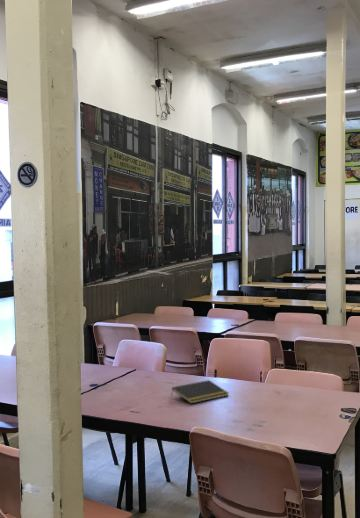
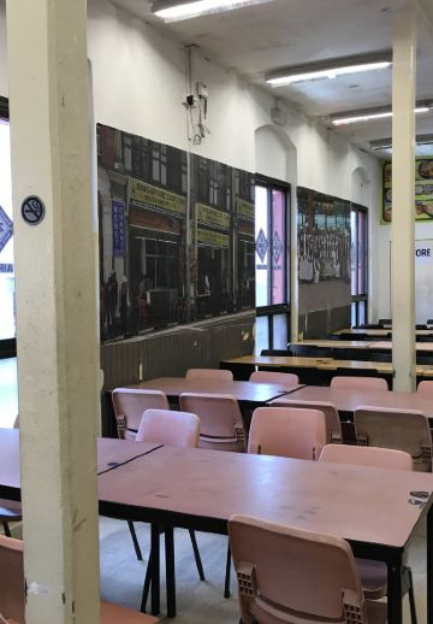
- notepad (200, 391)
